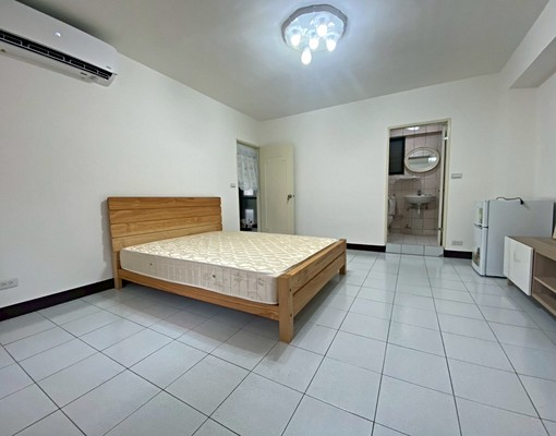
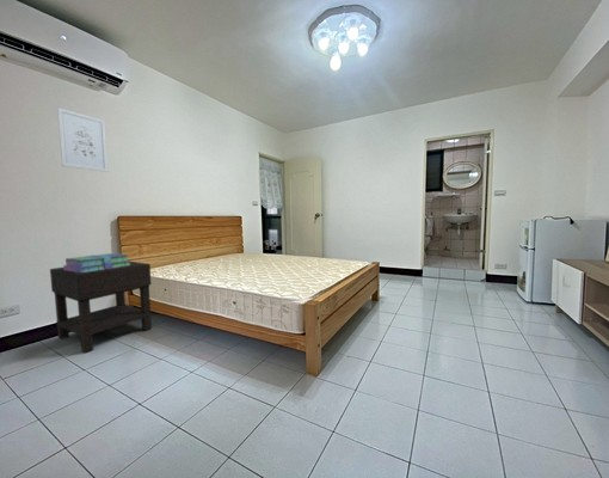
+ nightstand (102, 296)
+ wall art (84, 141)
+ stack of books (98, 262)
